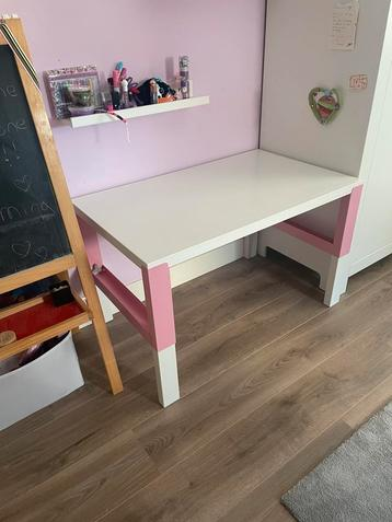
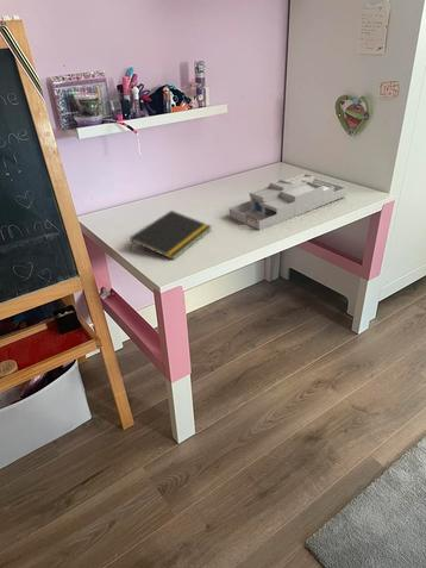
+ notepad (171, 232)
+ desk organizer (289, 194)
